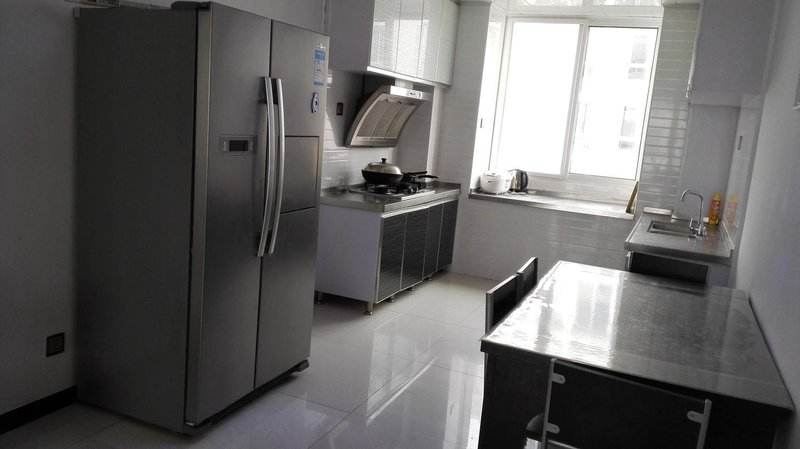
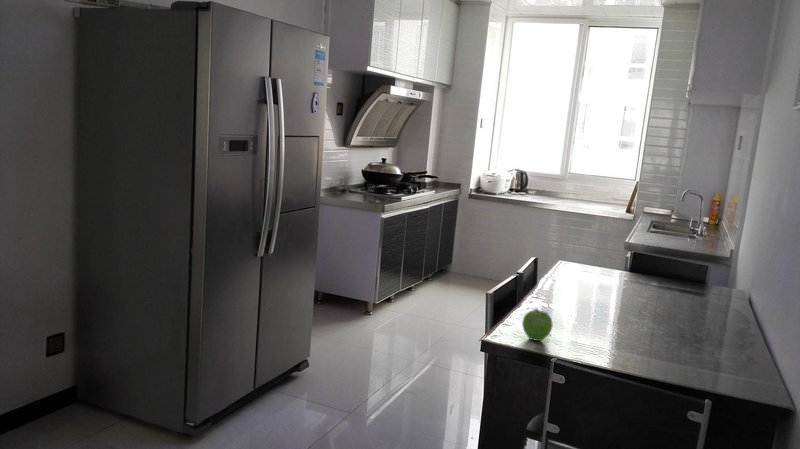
+ fruit (537, 323)
